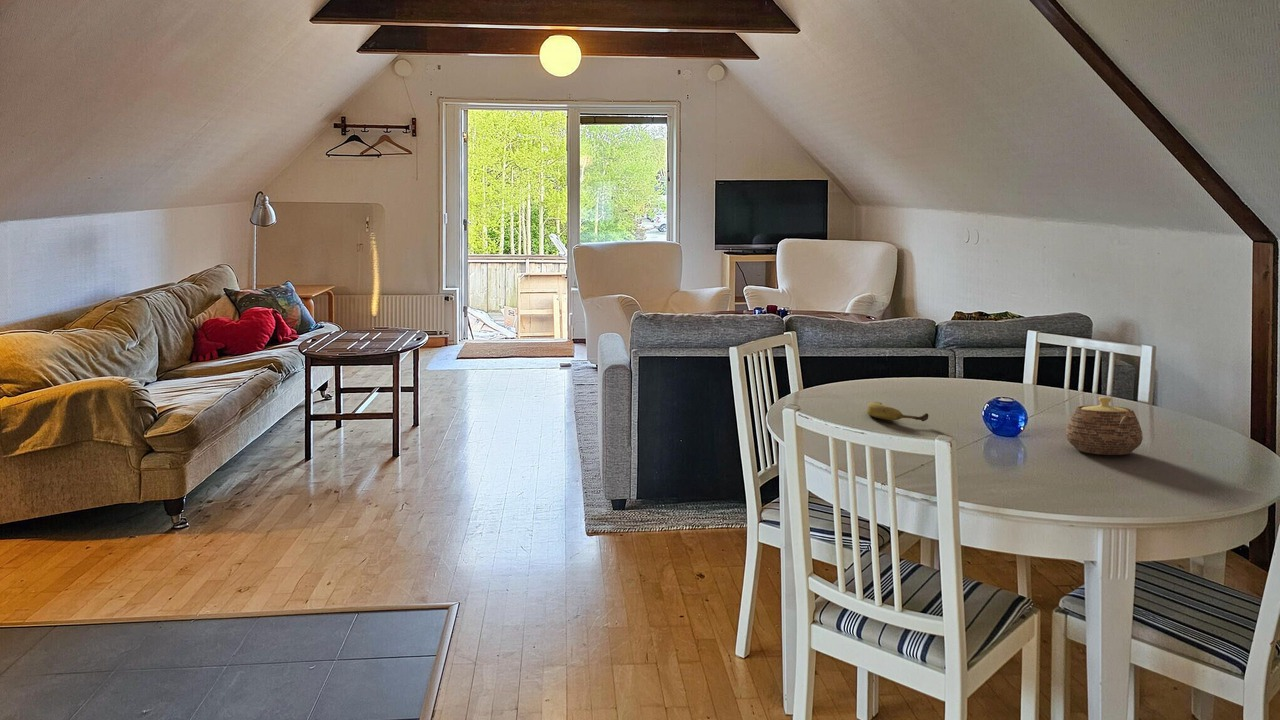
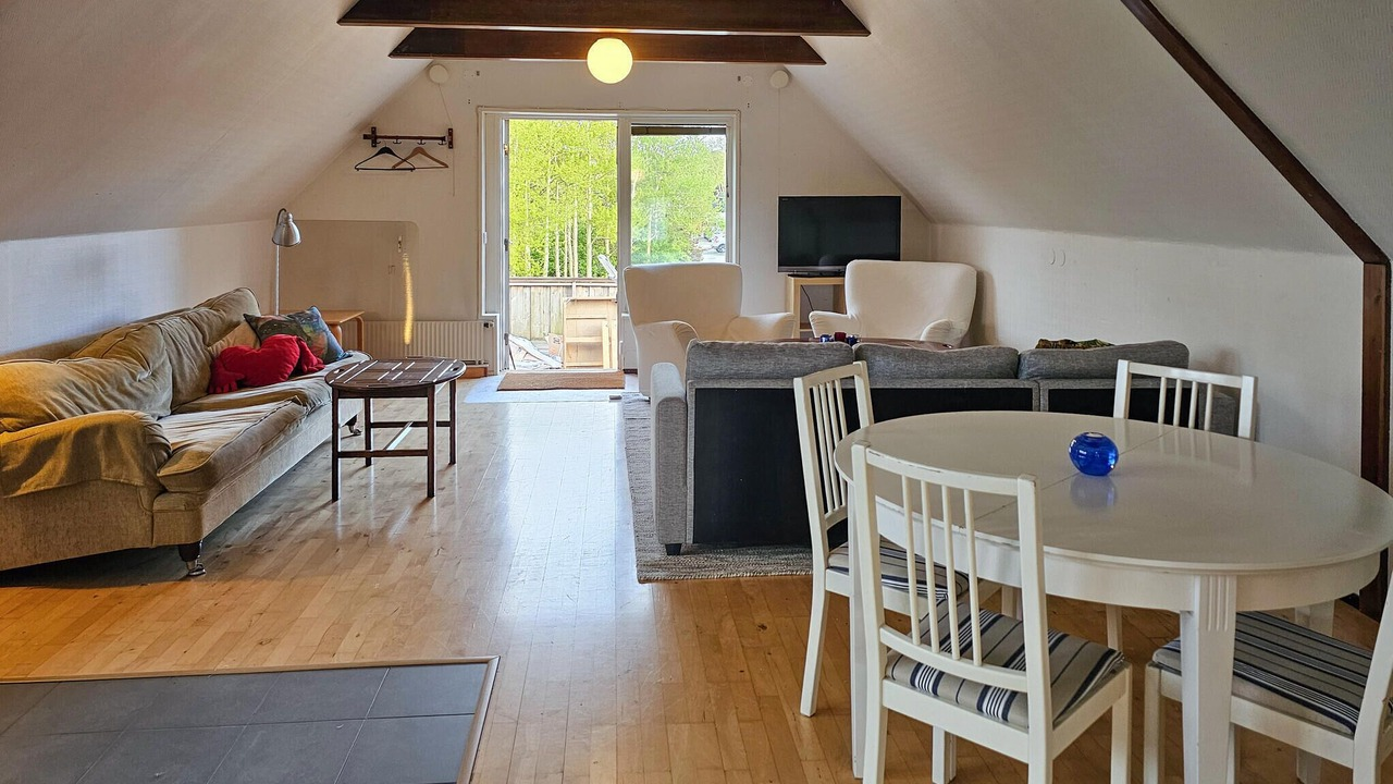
- fruit (893, 409)
- teapot (1105, 425)
